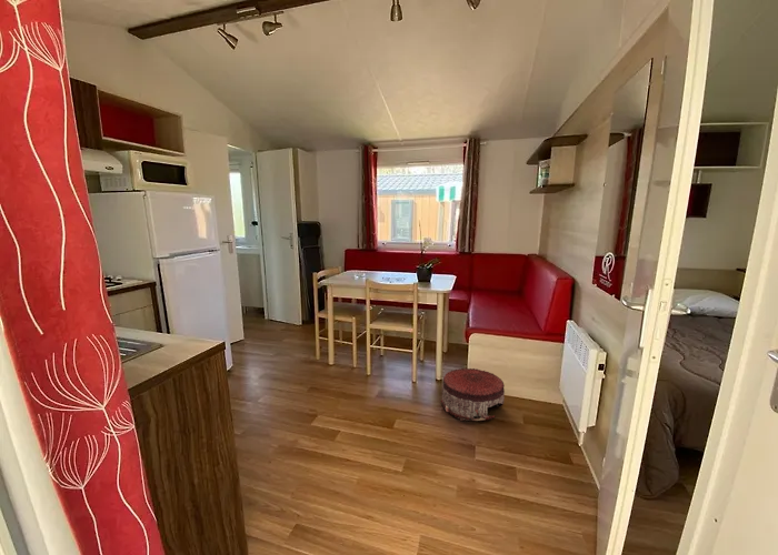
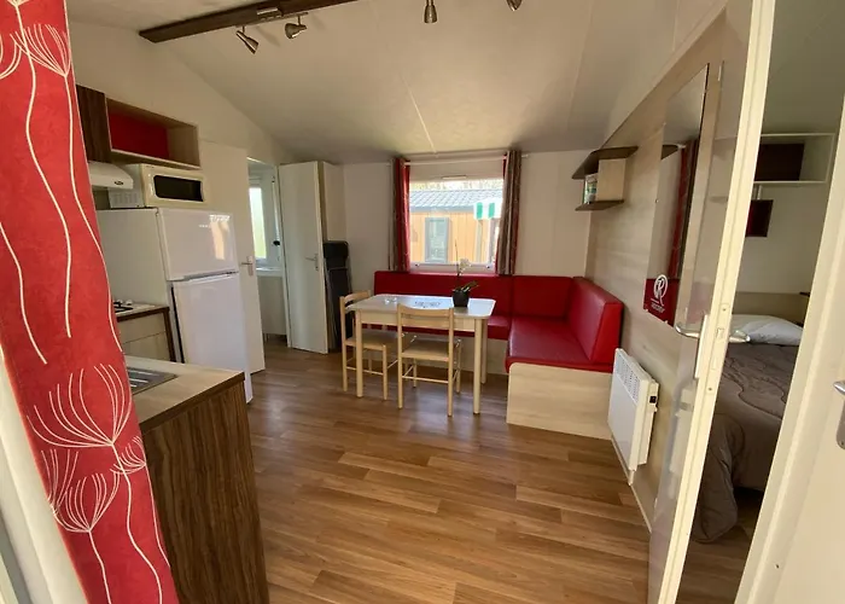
- pouf (472, 391)
